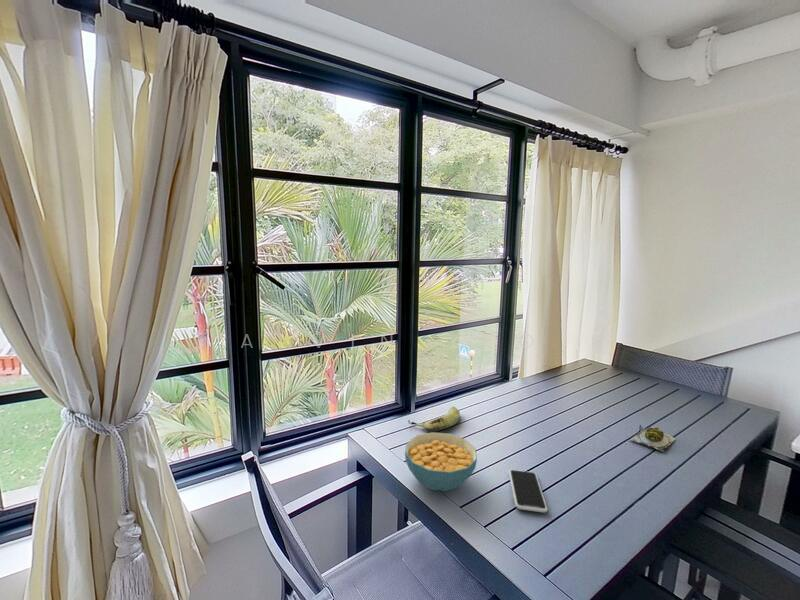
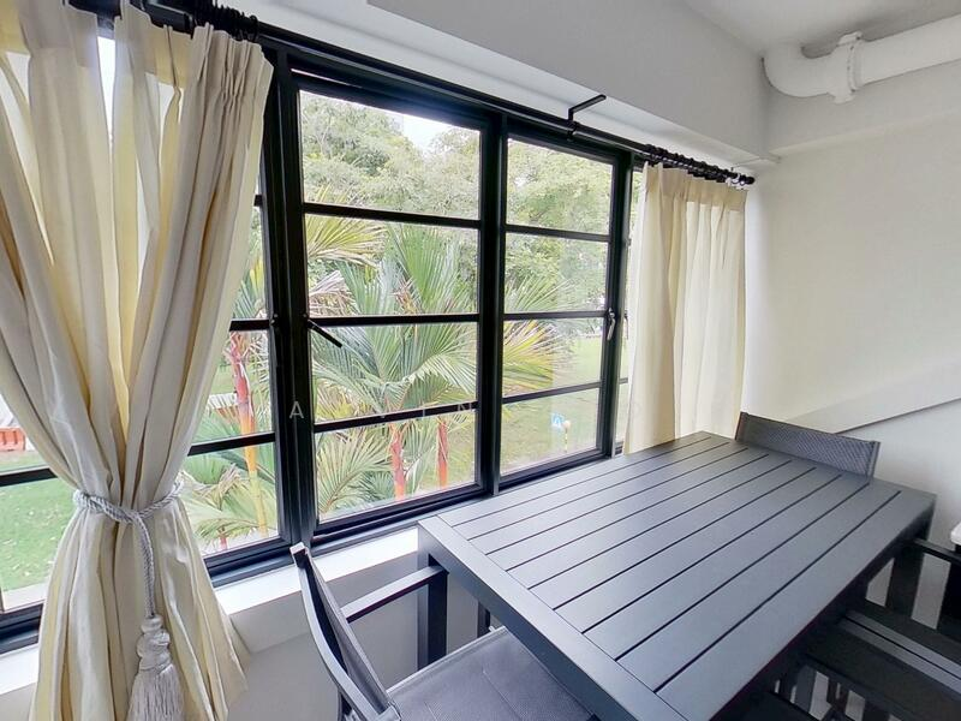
- cereal bowl (440, 466)
- fruit (439, 418)
- smartphone (526, 489)
- succulent plant (654, 434)
